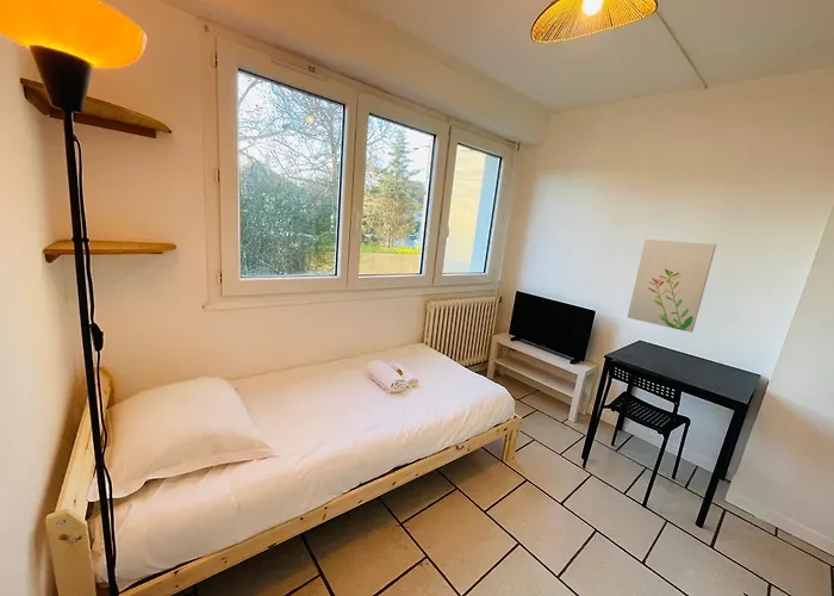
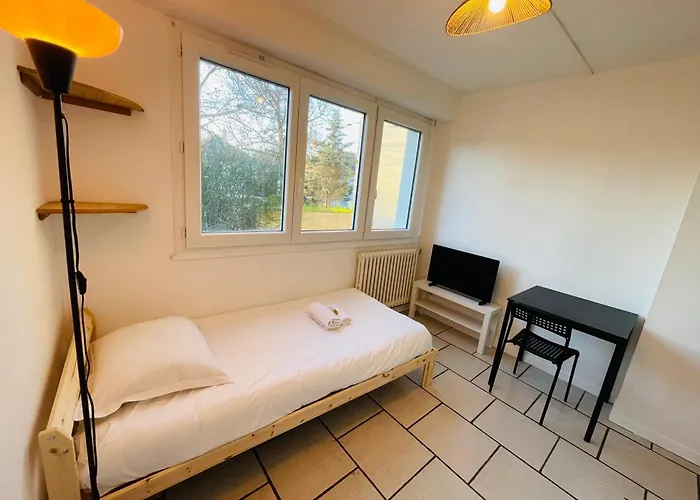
- wall art (667, 284)
